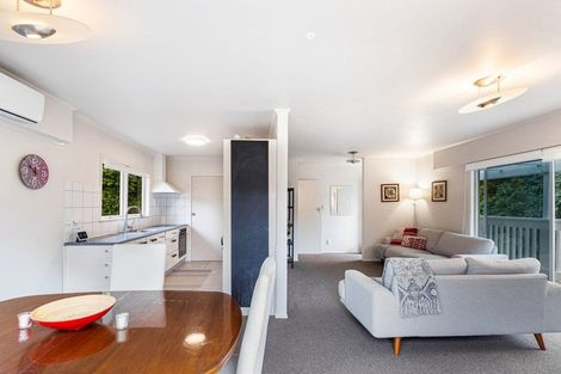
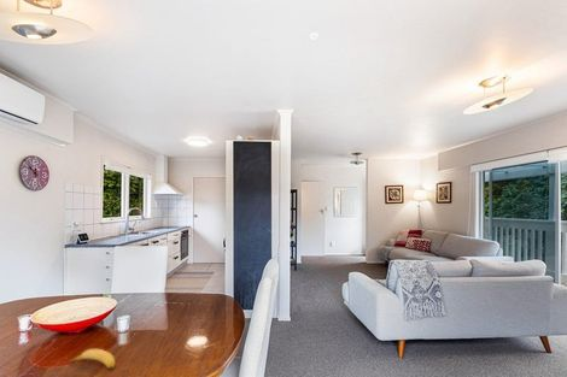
+ banana (95, 358)
